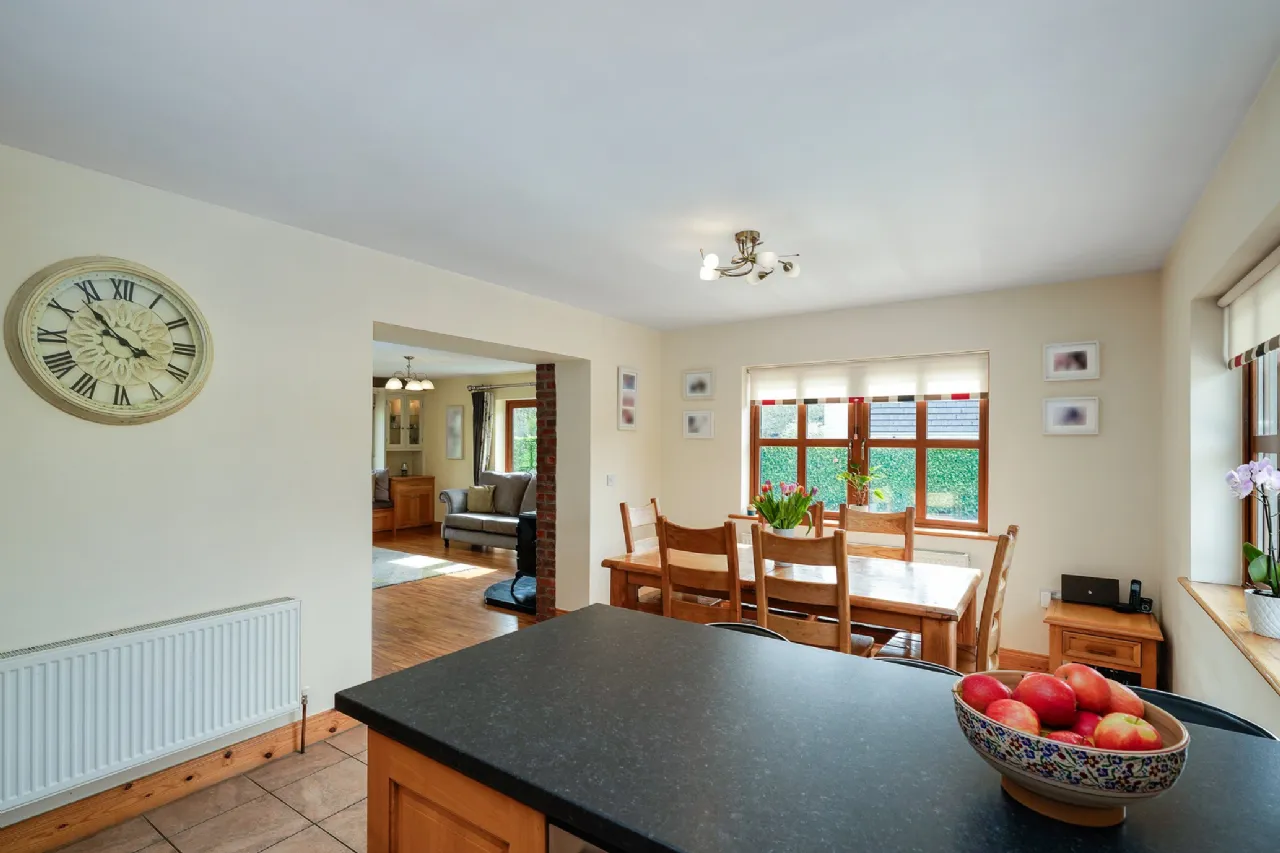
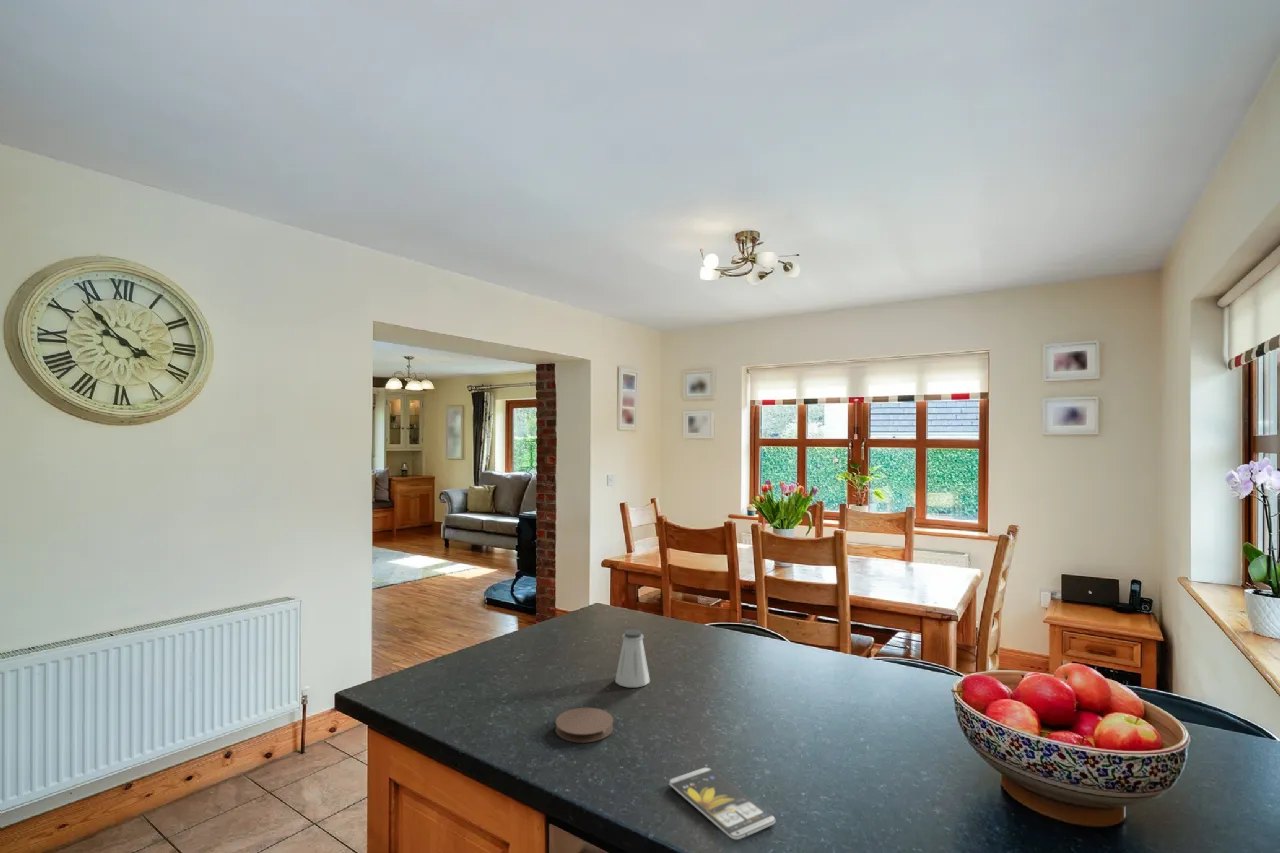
+ smartphone (719, 800)
+ coaster (584, 724)
+ saltshaker (632, 656)
